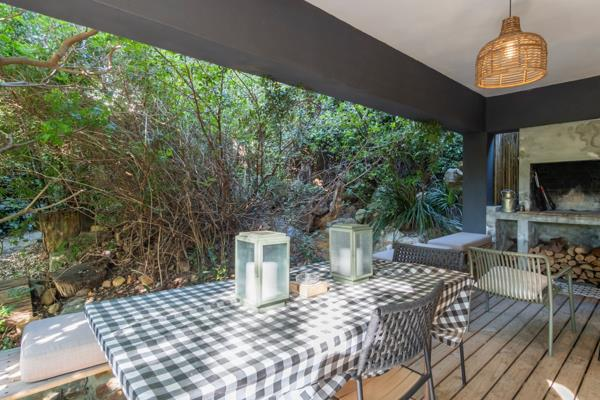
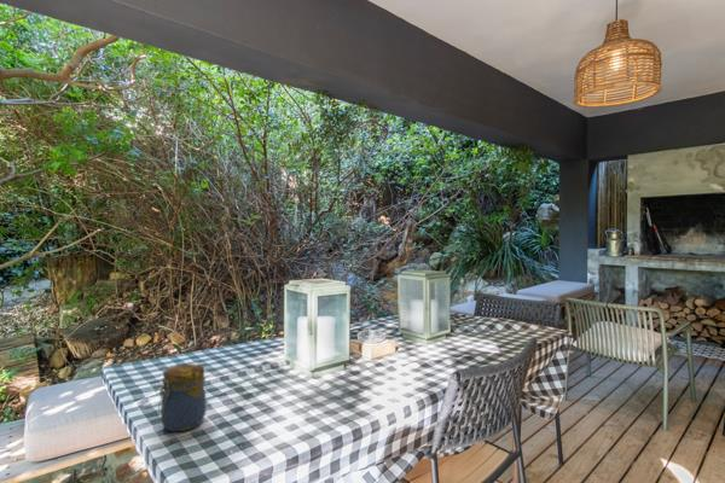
+ jar (181, 396)
